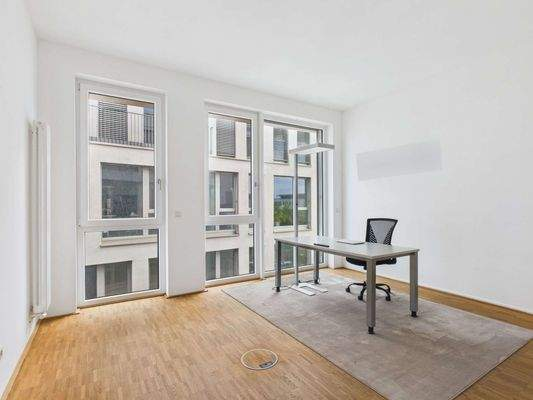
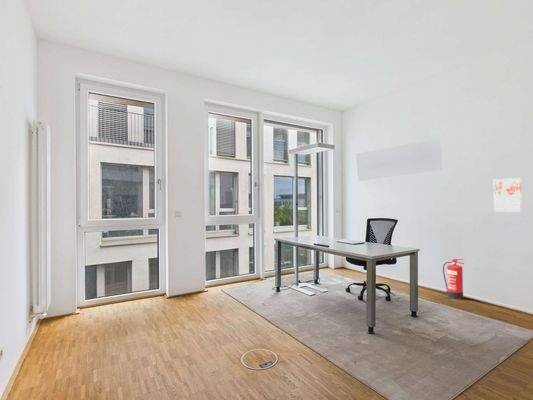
+ wall art (507, 195)
+ fire extinguisher (453, 277)
